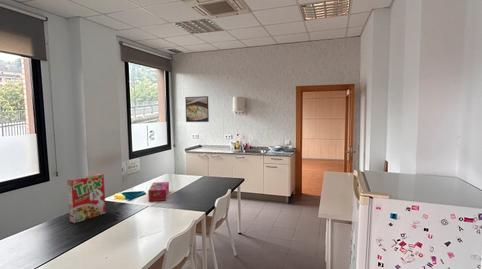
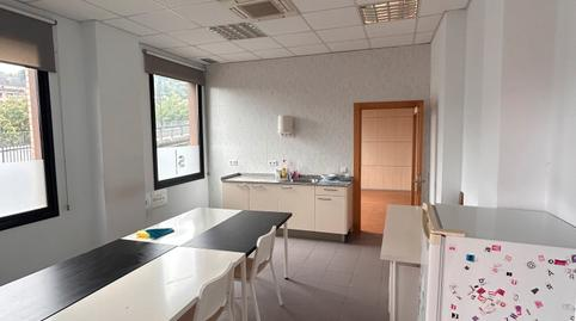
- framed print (196, 109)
- tissue box (159, 191)
- cereal box (87, 197)
